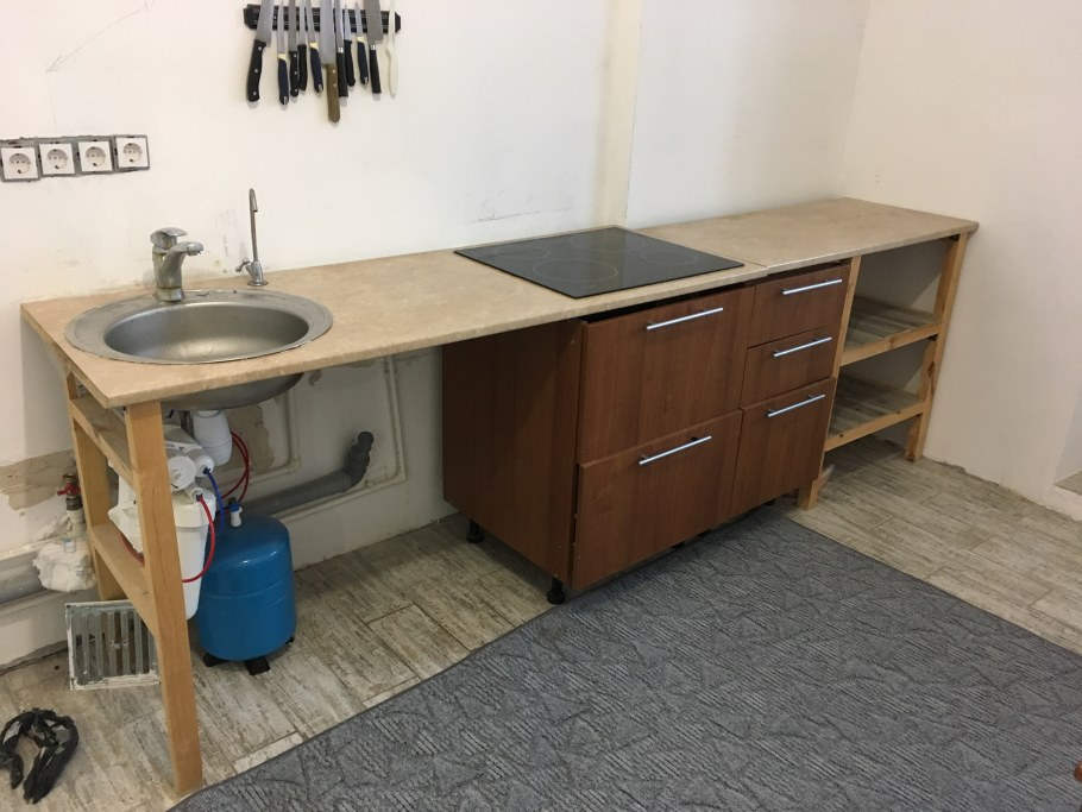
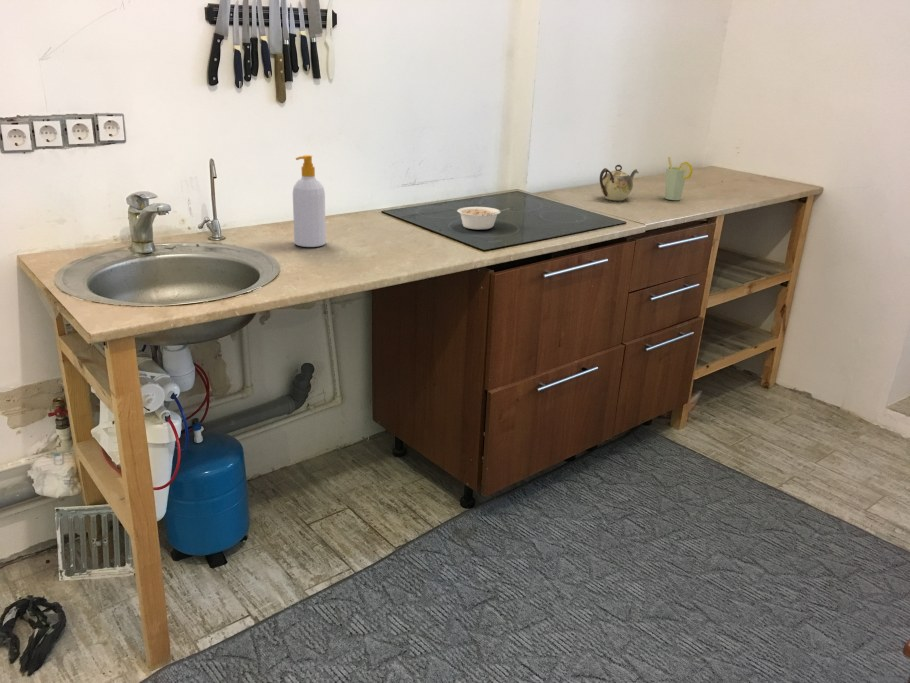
+ legume (480, 216)
+ teapot (618, 181)
+ cup (677, 179)
+ soap bottle (308, 200)
